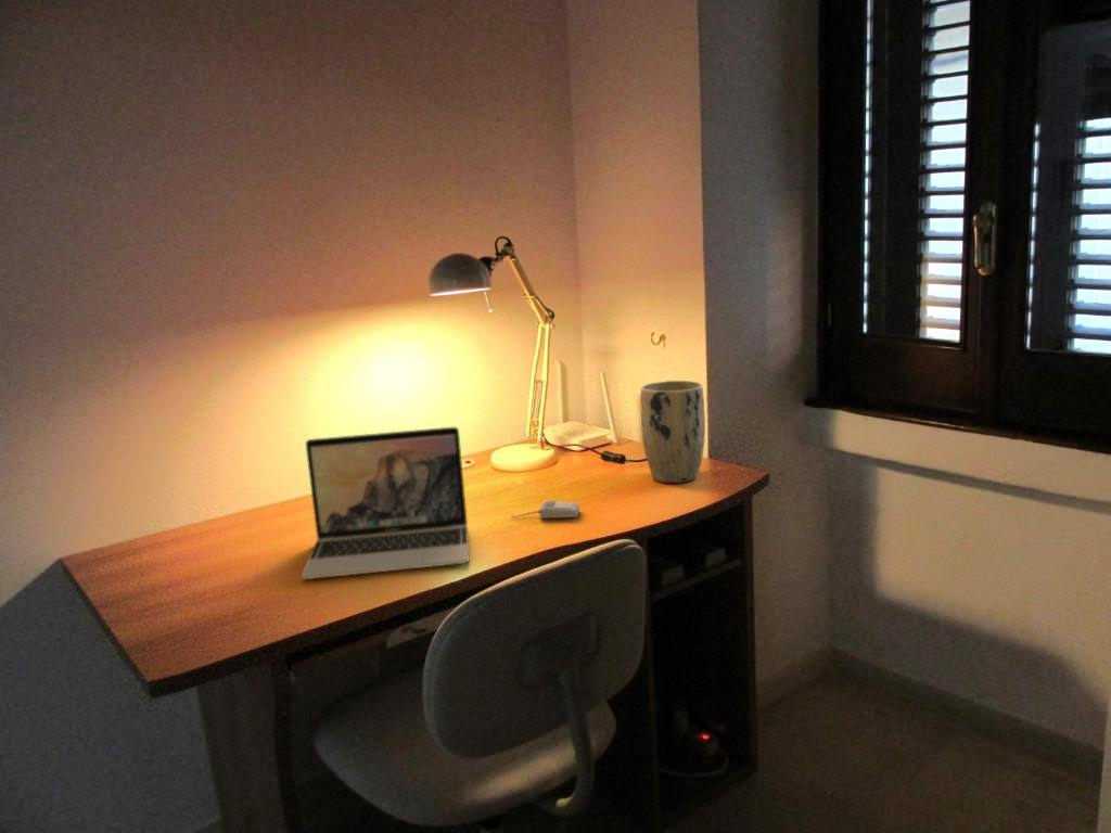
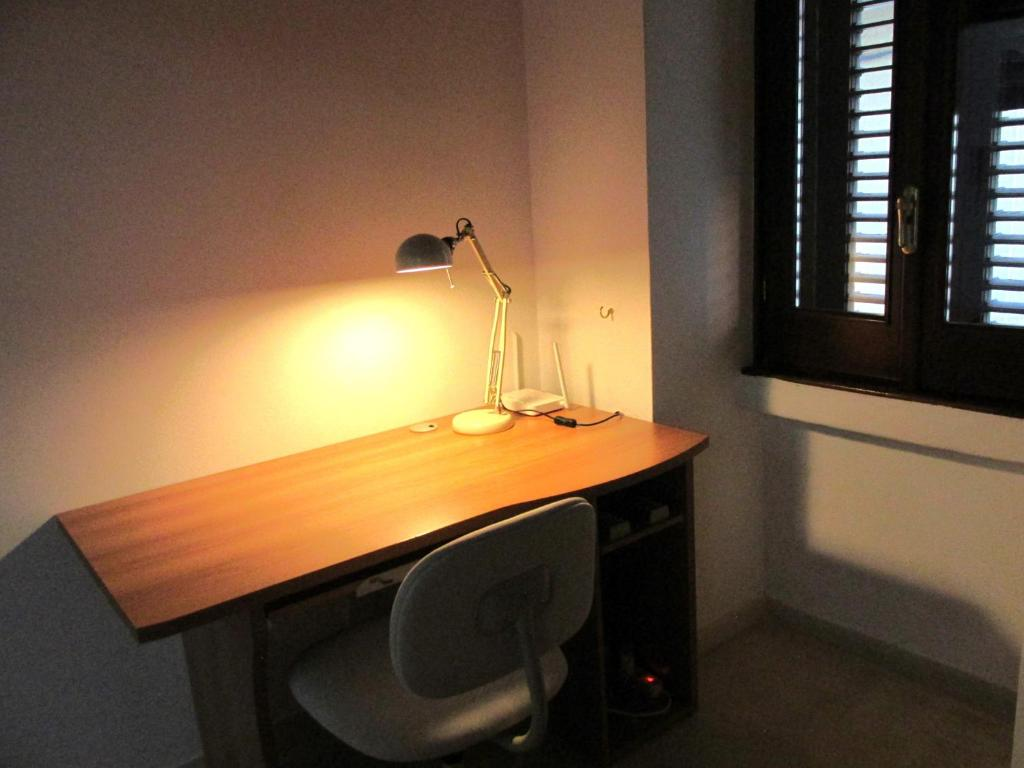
- computer mouse (545, 509)
- laptop (384, 499)
- plant pot (673, 432)
